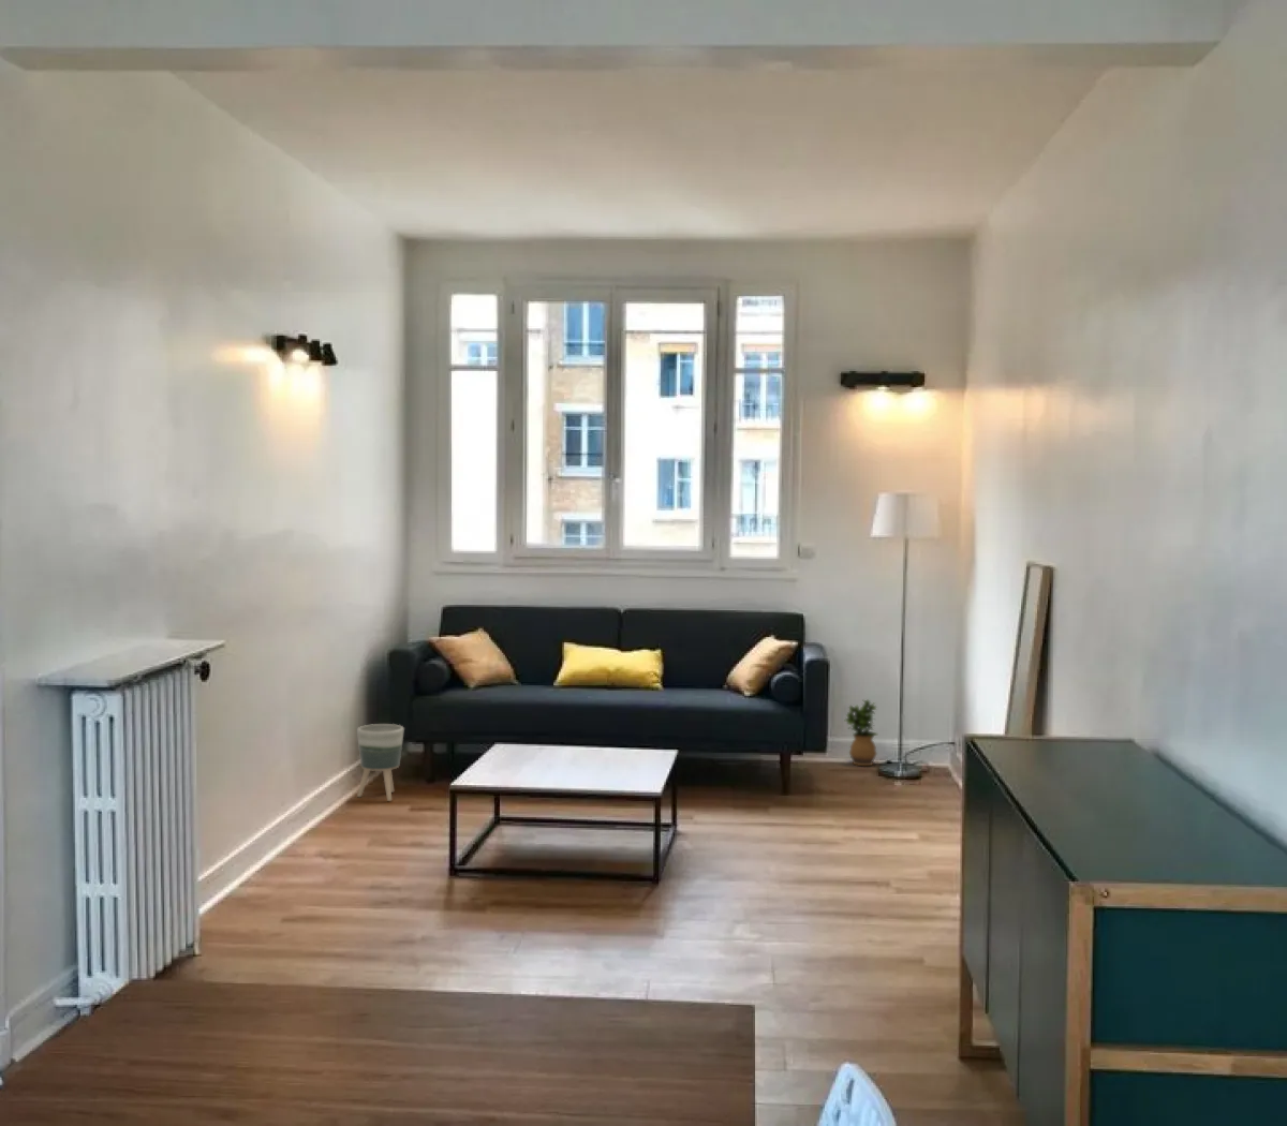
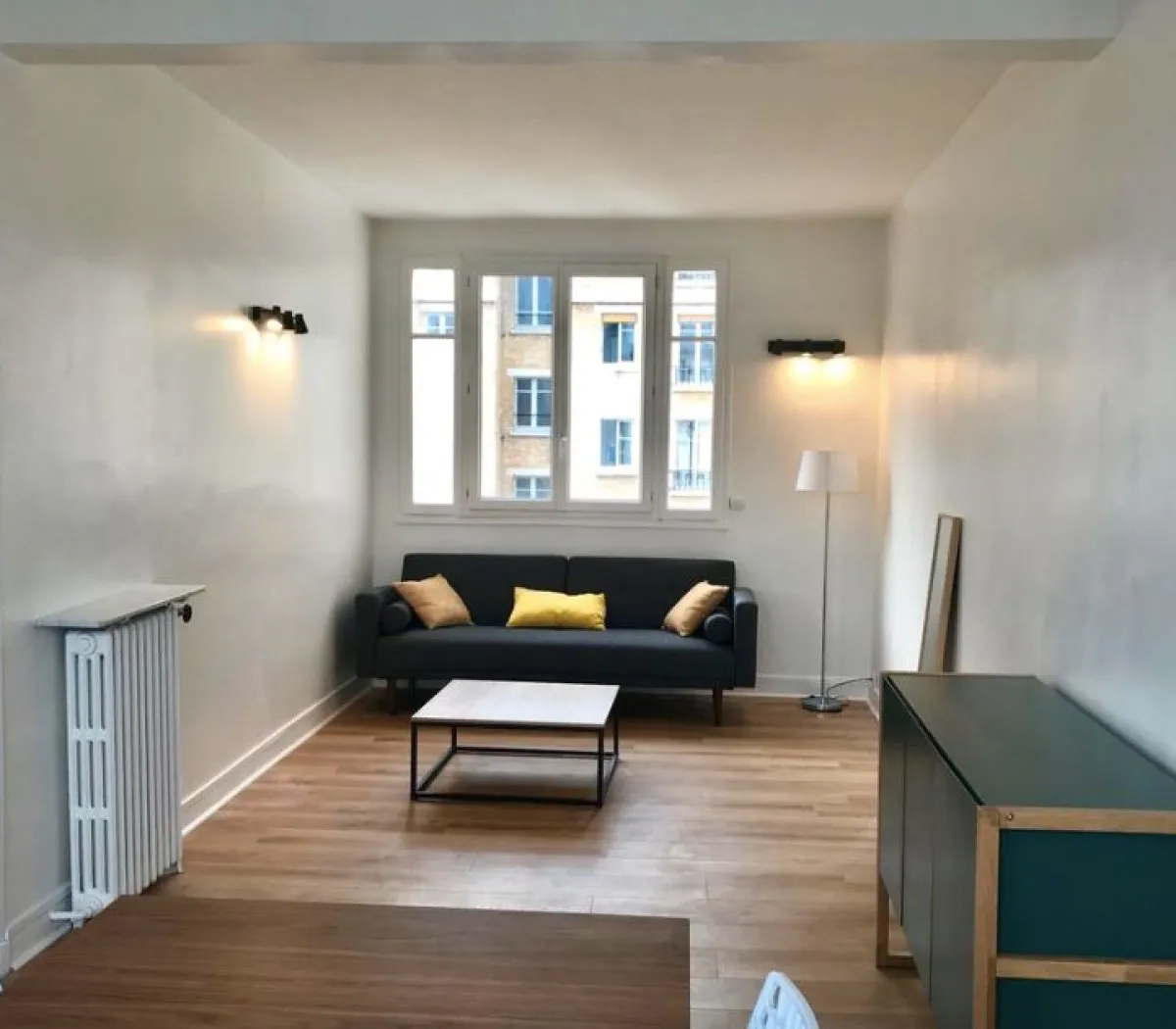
- potted plant (860, 730)
- planter (380, 762)
